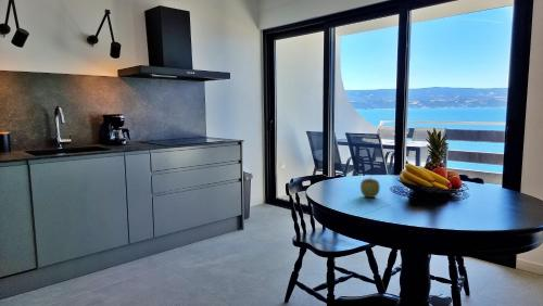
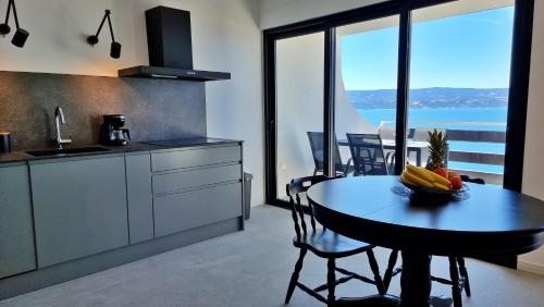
- apple (369, 186)
